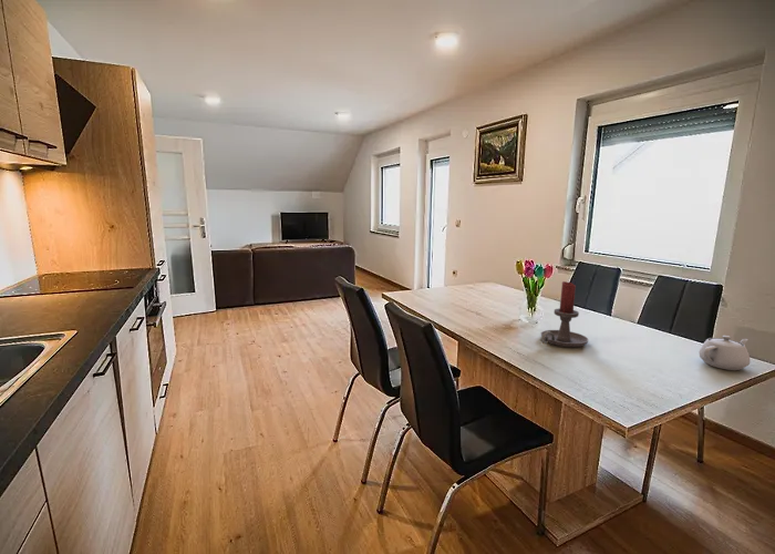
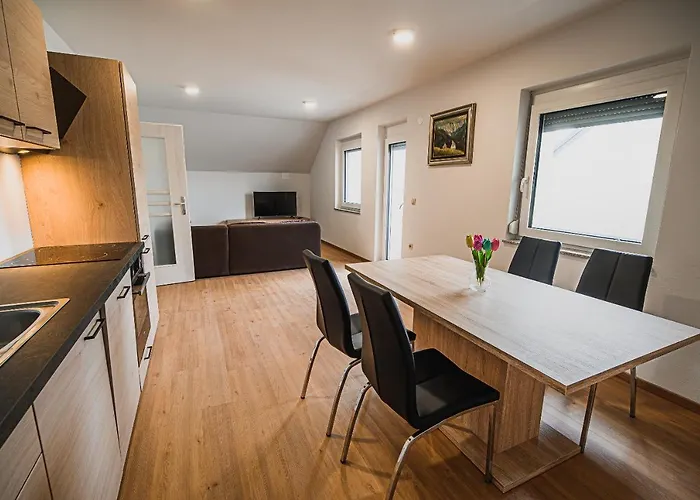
- teapot (725, 350)
- candle holder (561, 312)
